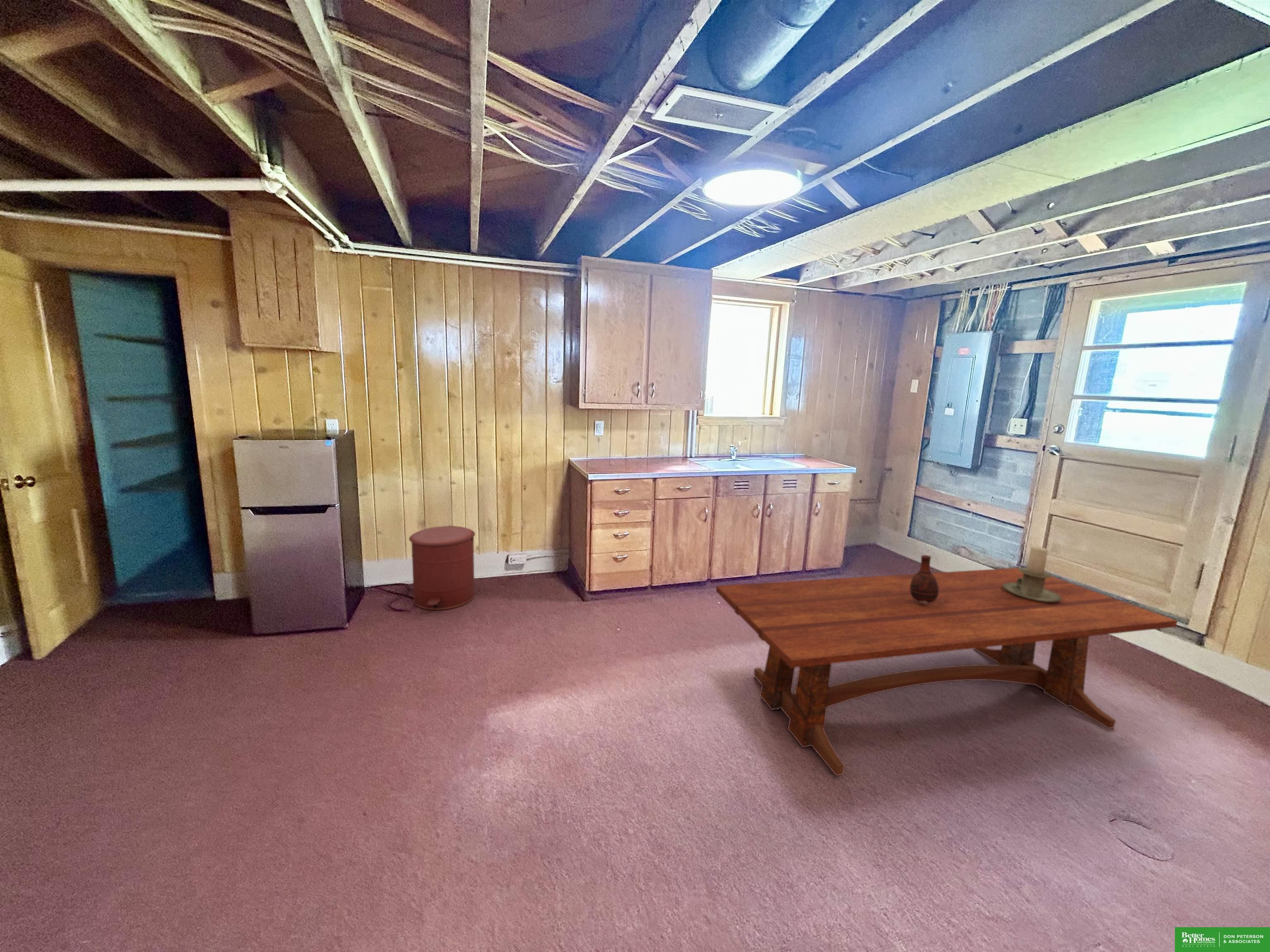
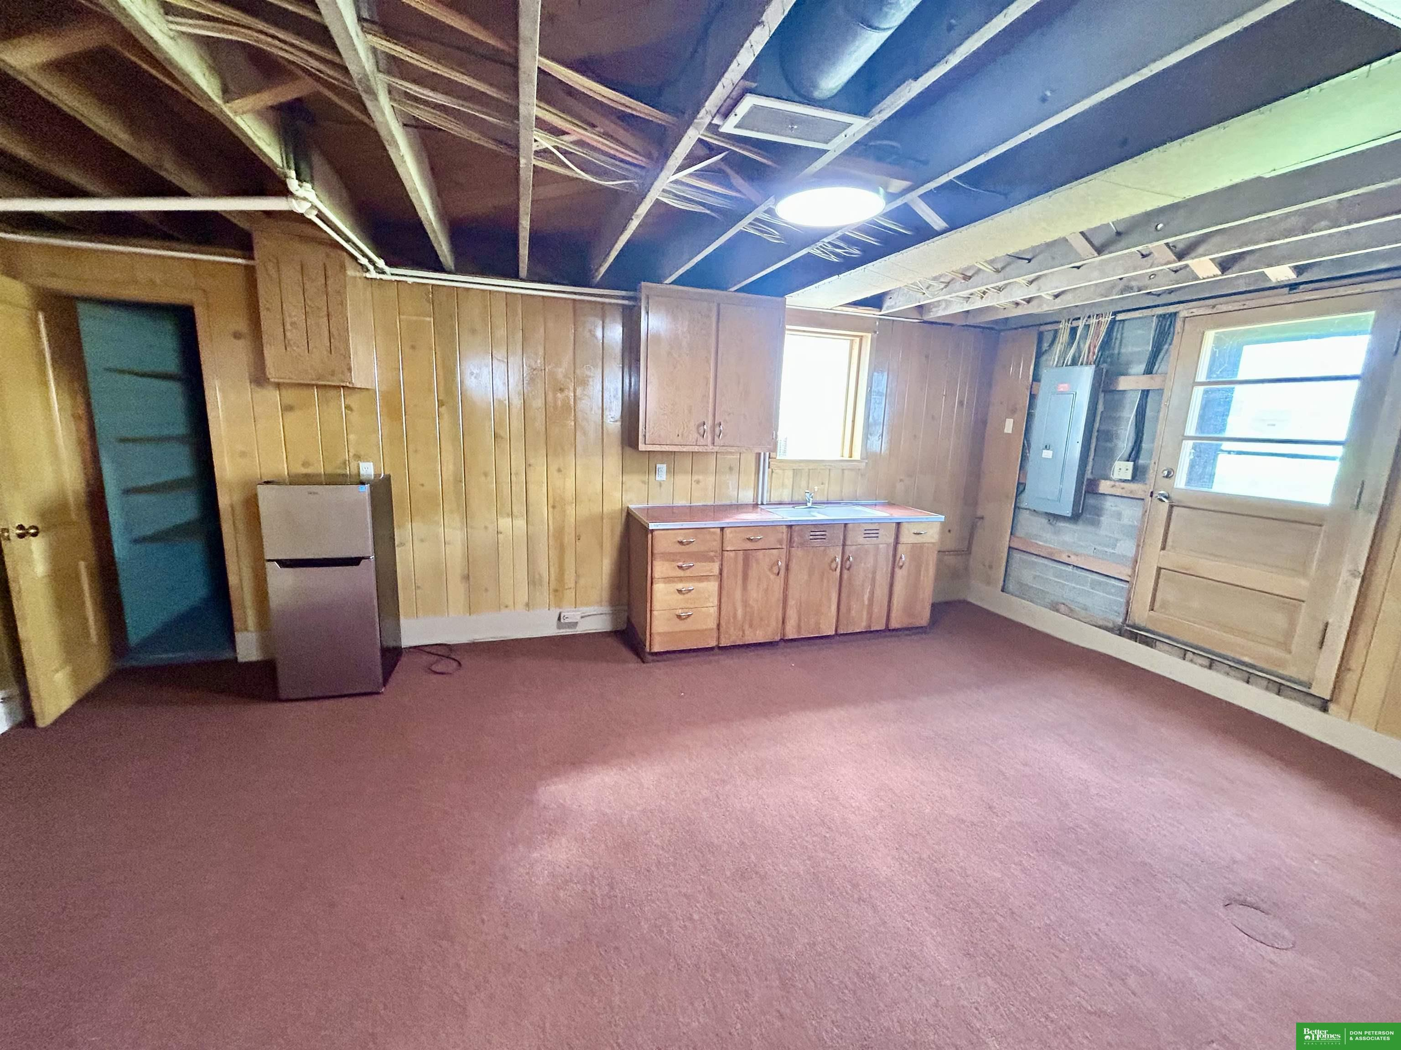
- trash can (444, 566)
- dining table (929, 652)
- vase (935, 578)
- candle holder (1035, 571)
